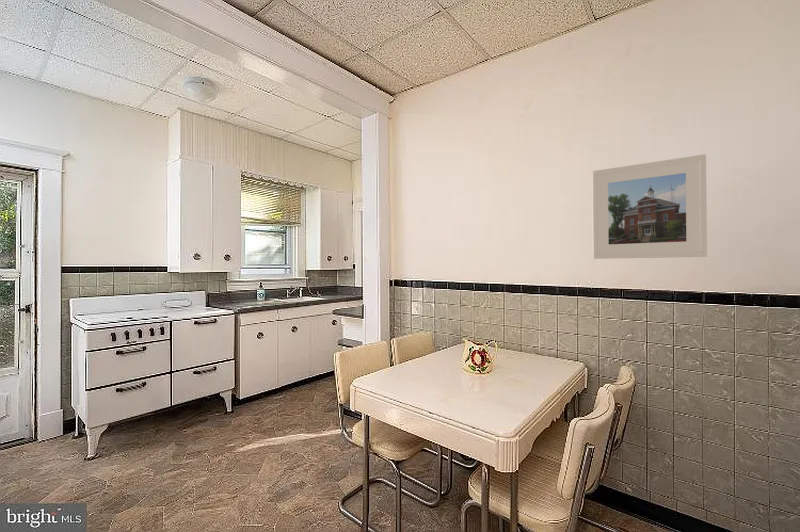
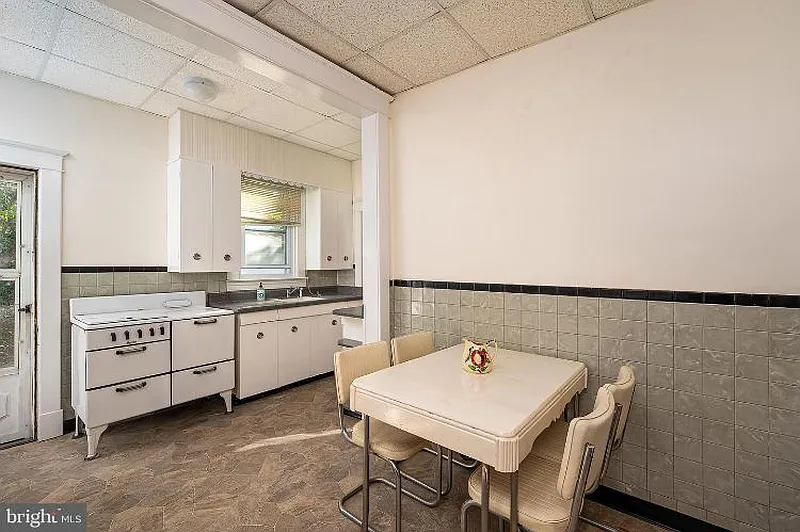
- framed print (645, 210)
